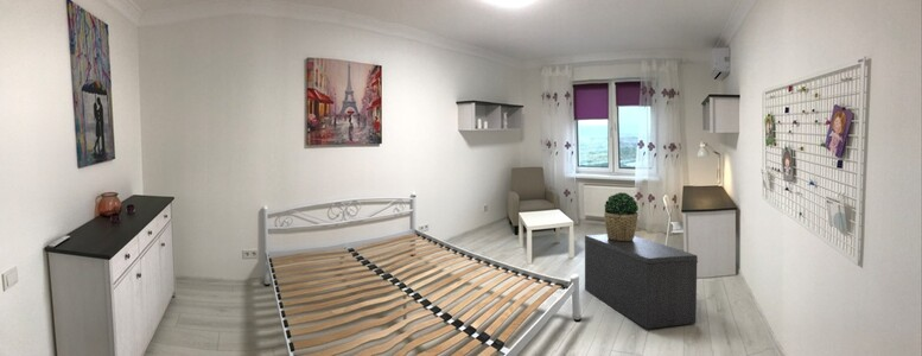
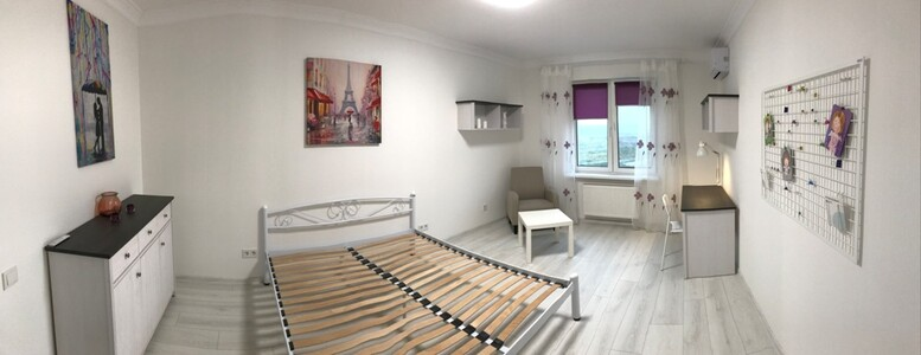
- potted plant (621, 215)
- bench (634, 274)
